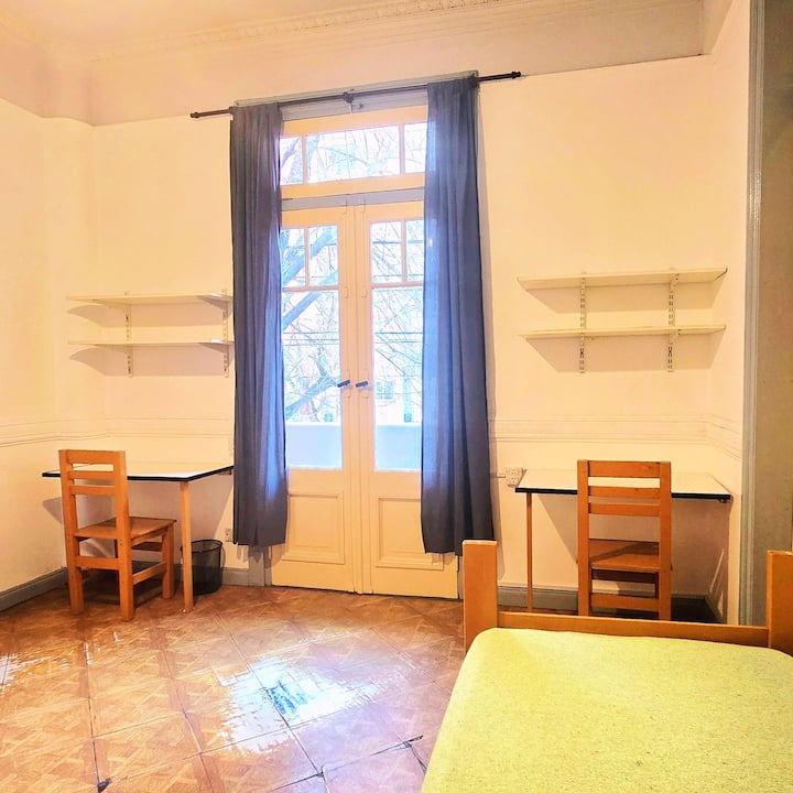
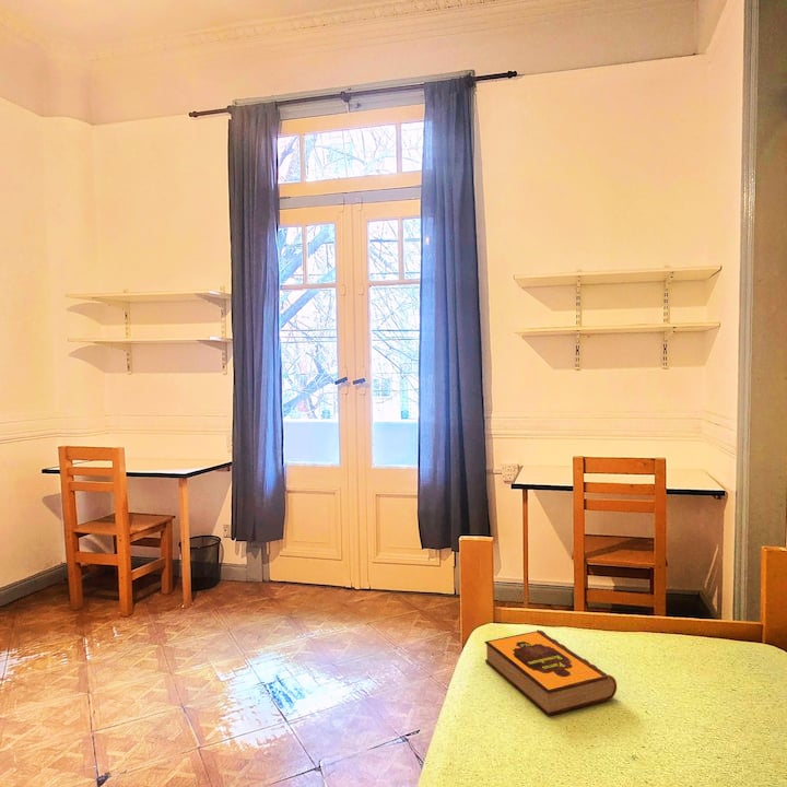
+ hardback book (547, 667)
